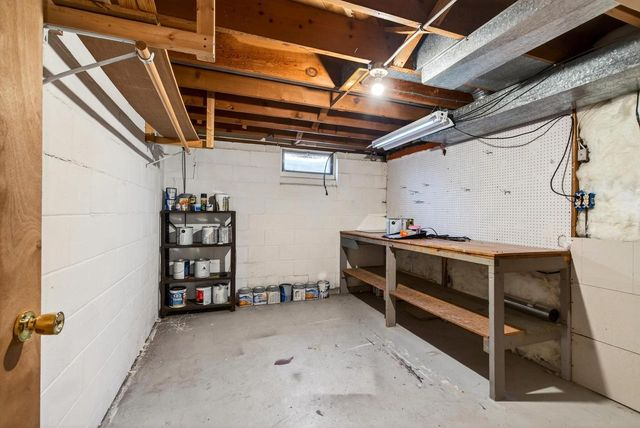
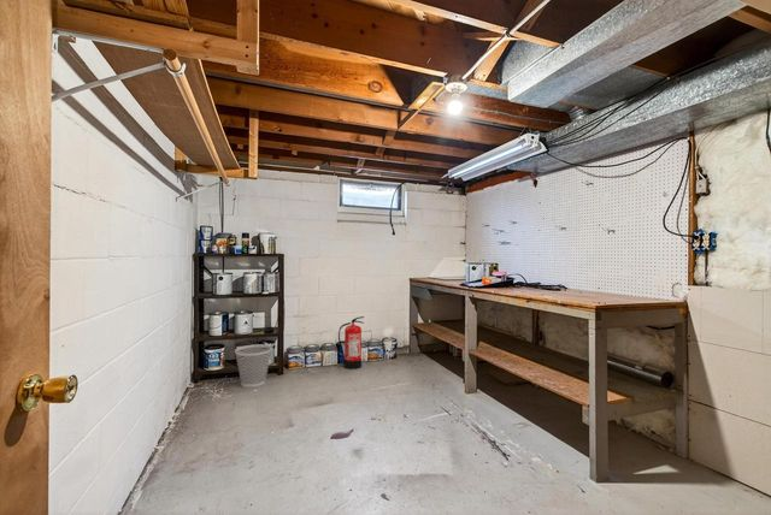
+ wastebasket (253, 366)
+ fire extinguisher (351, 342)
